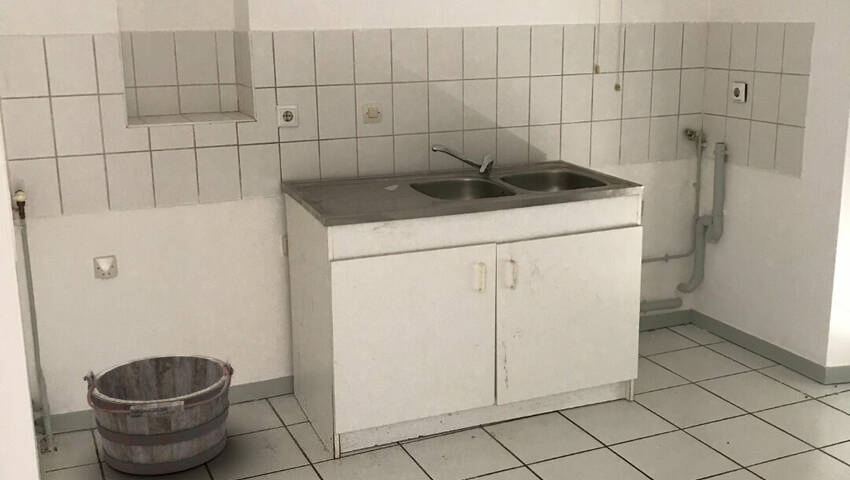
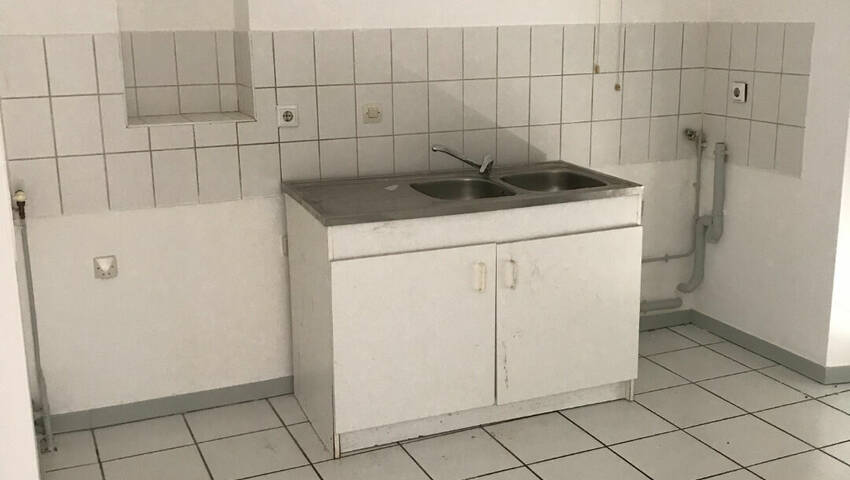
- bucket (163, 410)
